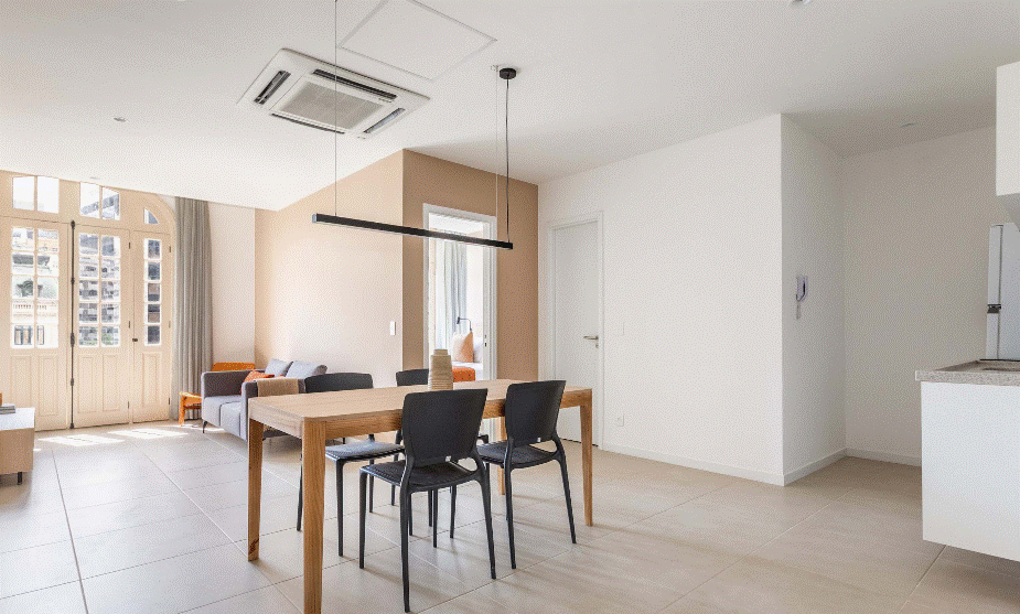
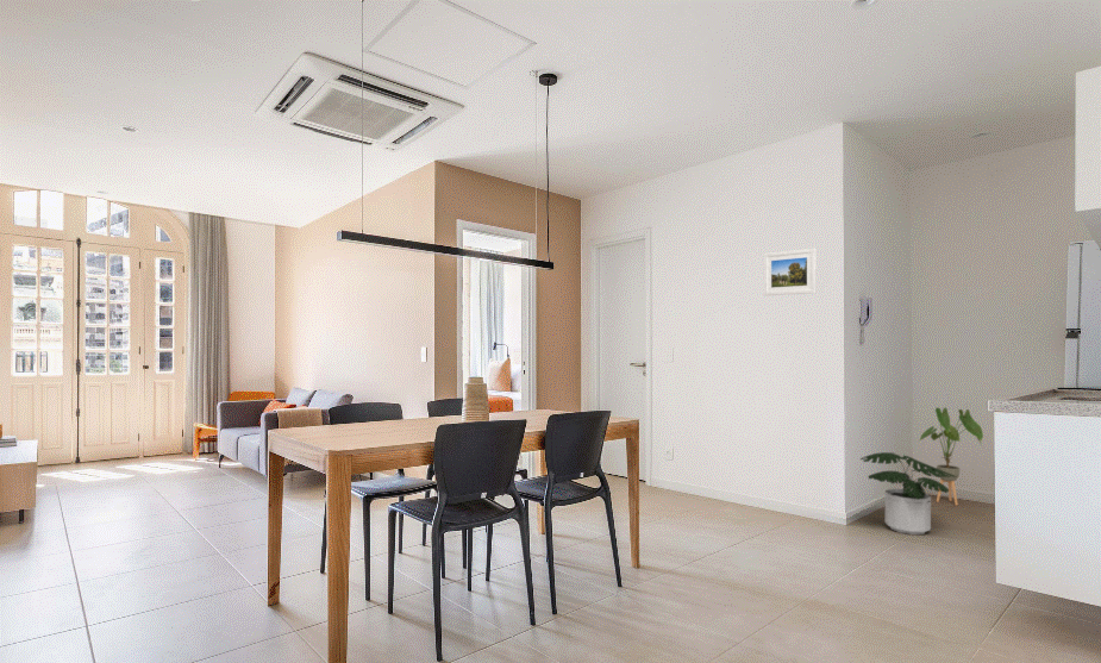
+ potted plant (909, 492)
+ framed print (789, 273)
+ house plant (951, 454)
